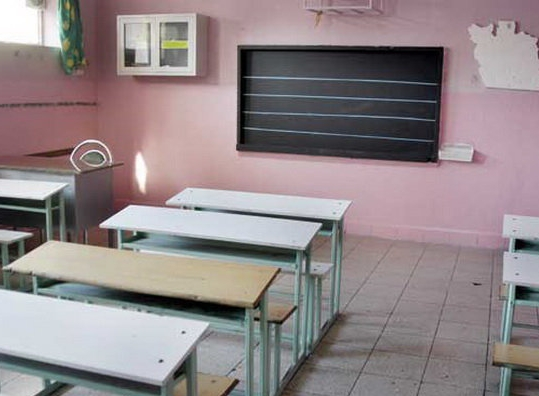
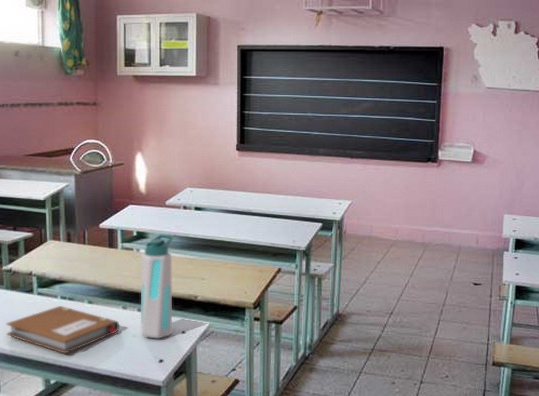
+ notebook (65, 327)
+ water bottle (157, 286)
